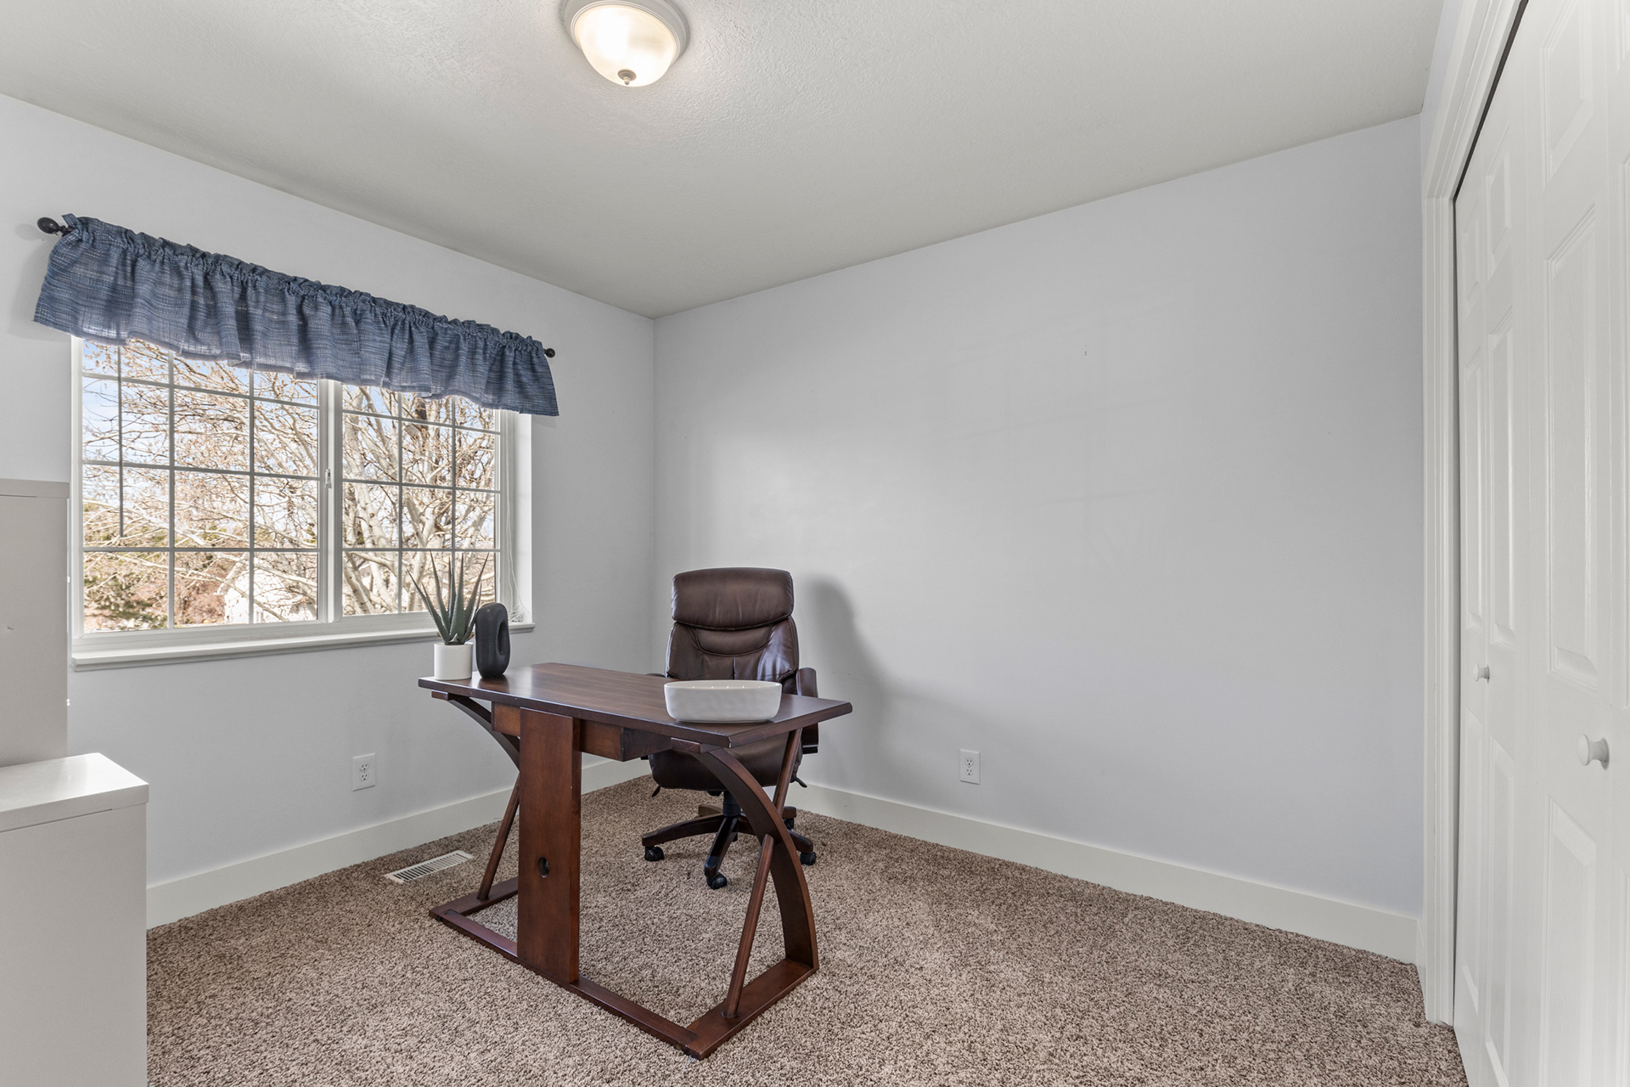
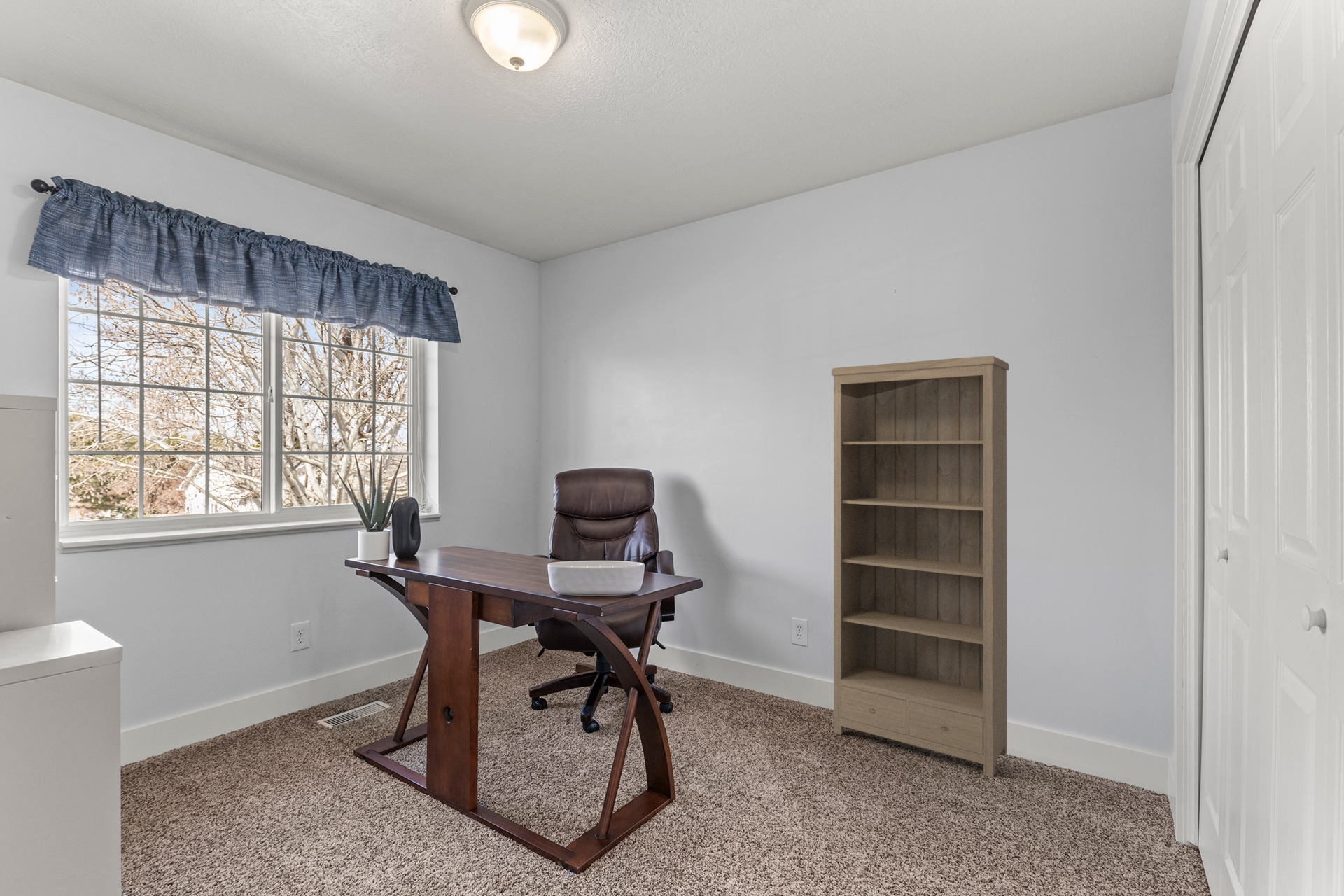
+ bookshelf (917, 554)
